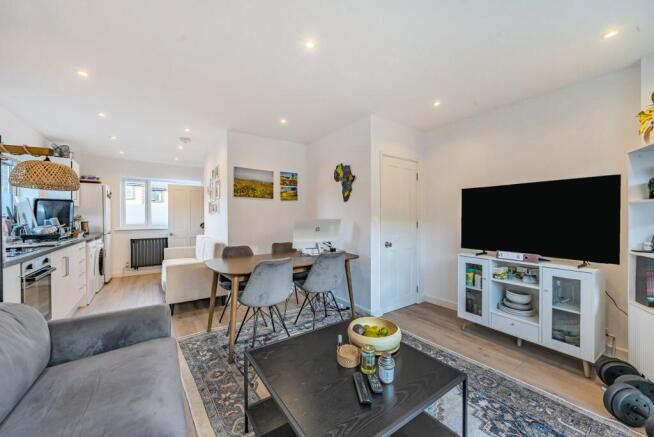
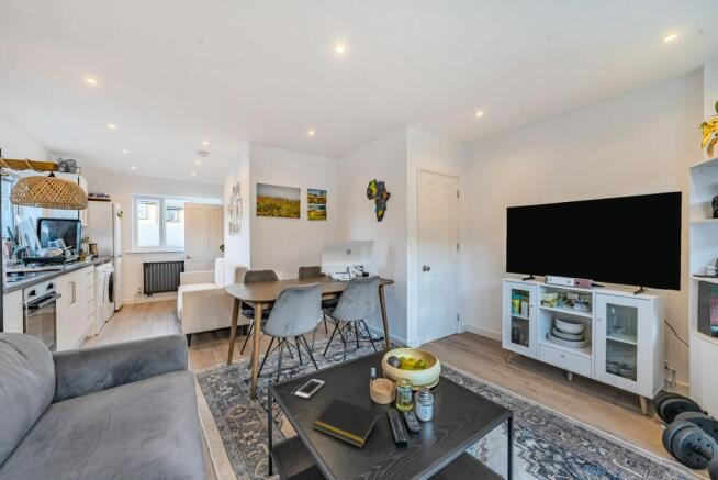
+ cell phone (310, 388)
+ notepad (346, 420)
